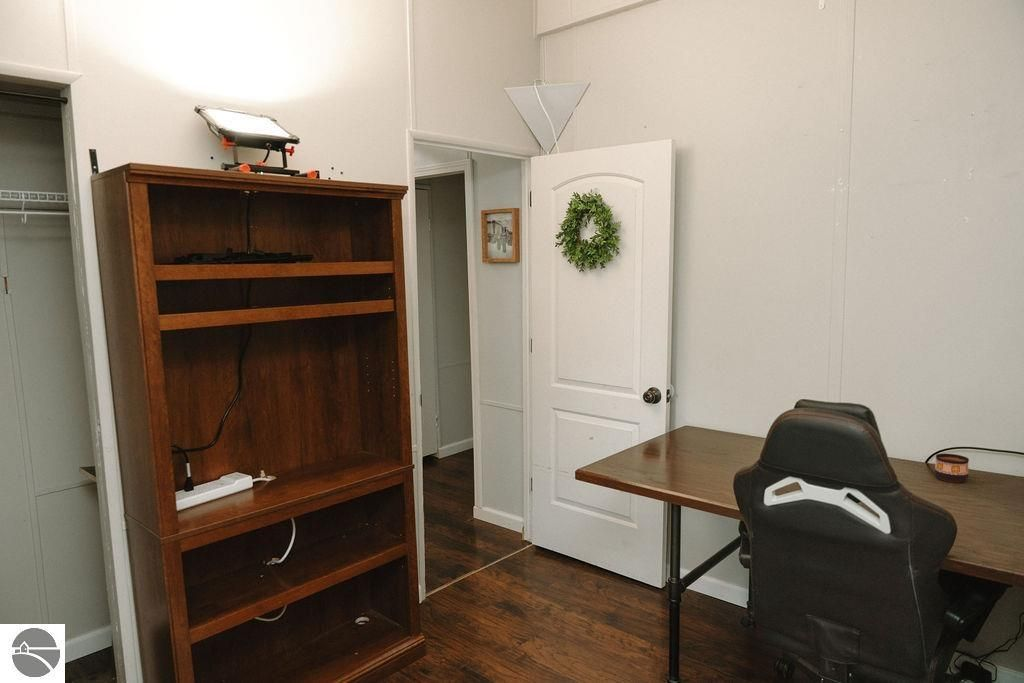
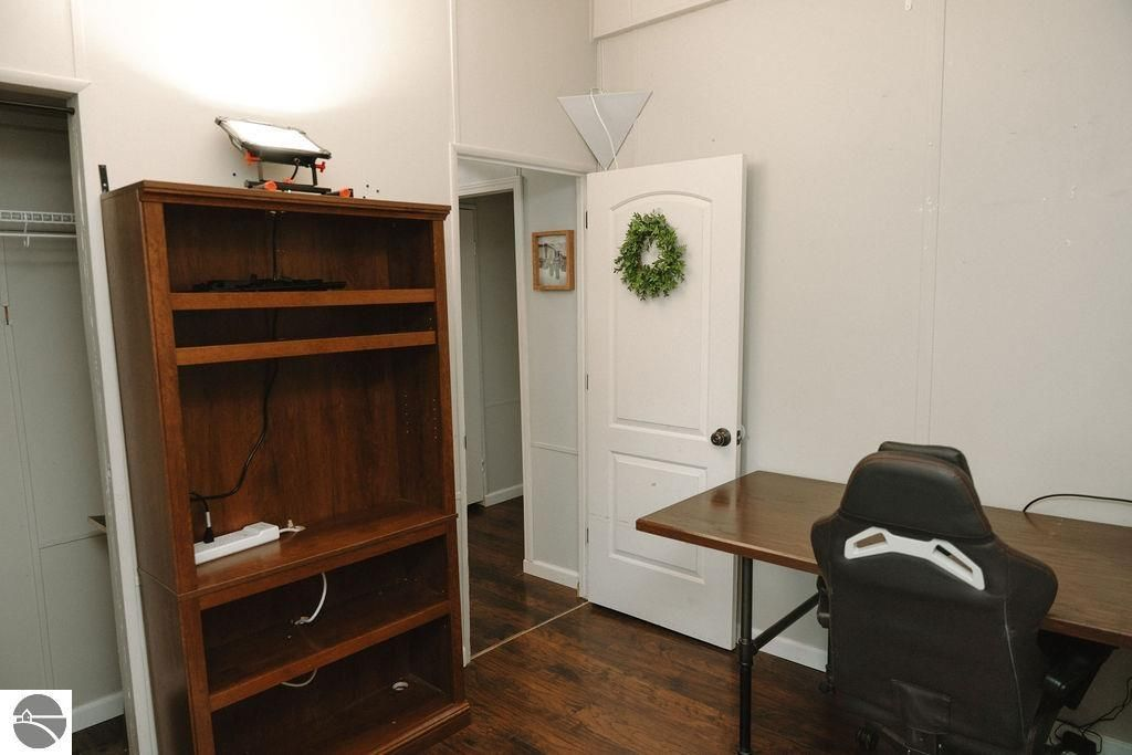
- cup (953, 468)
